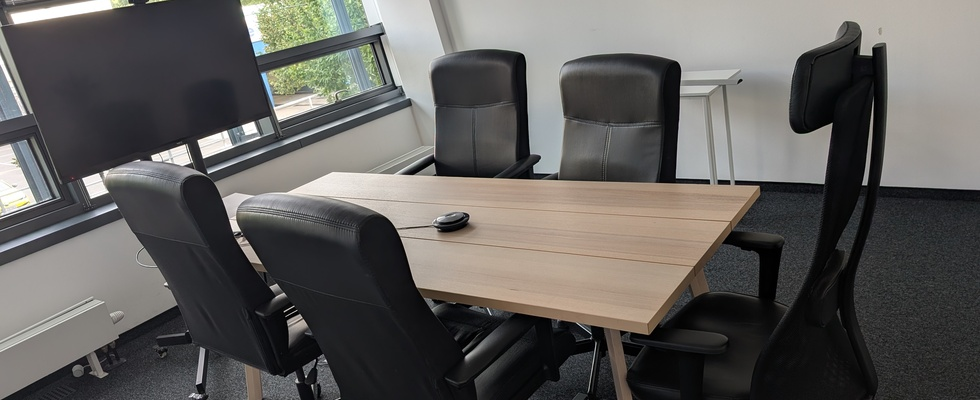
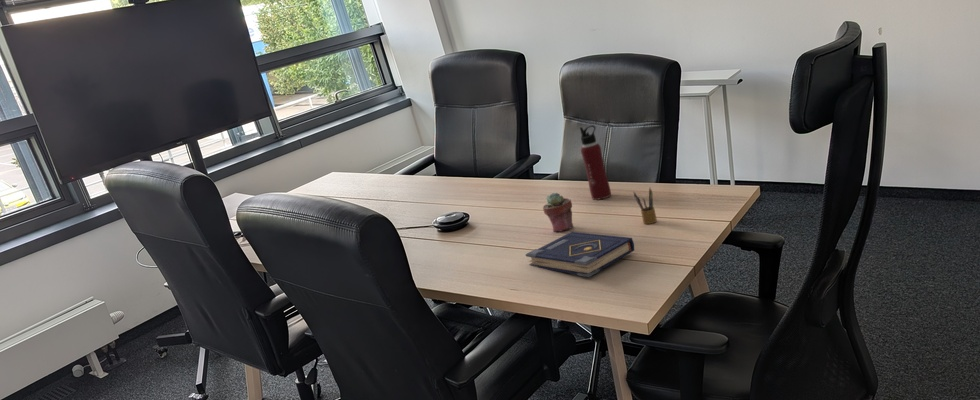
+ book (579, 252)
+ potted succulent (558, 210)
+ water bottle (593, 161)
+ pencil box (646, 206)
